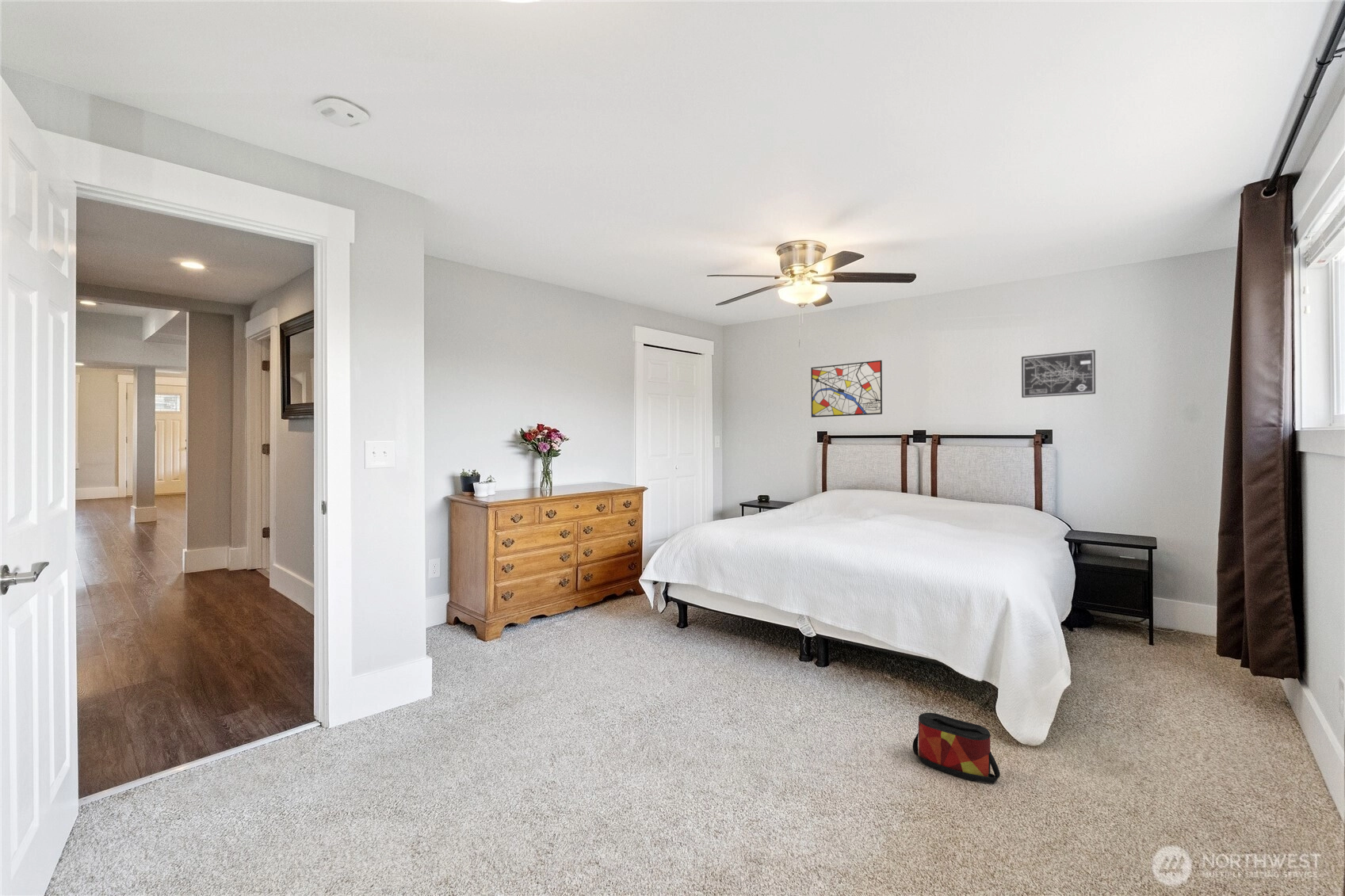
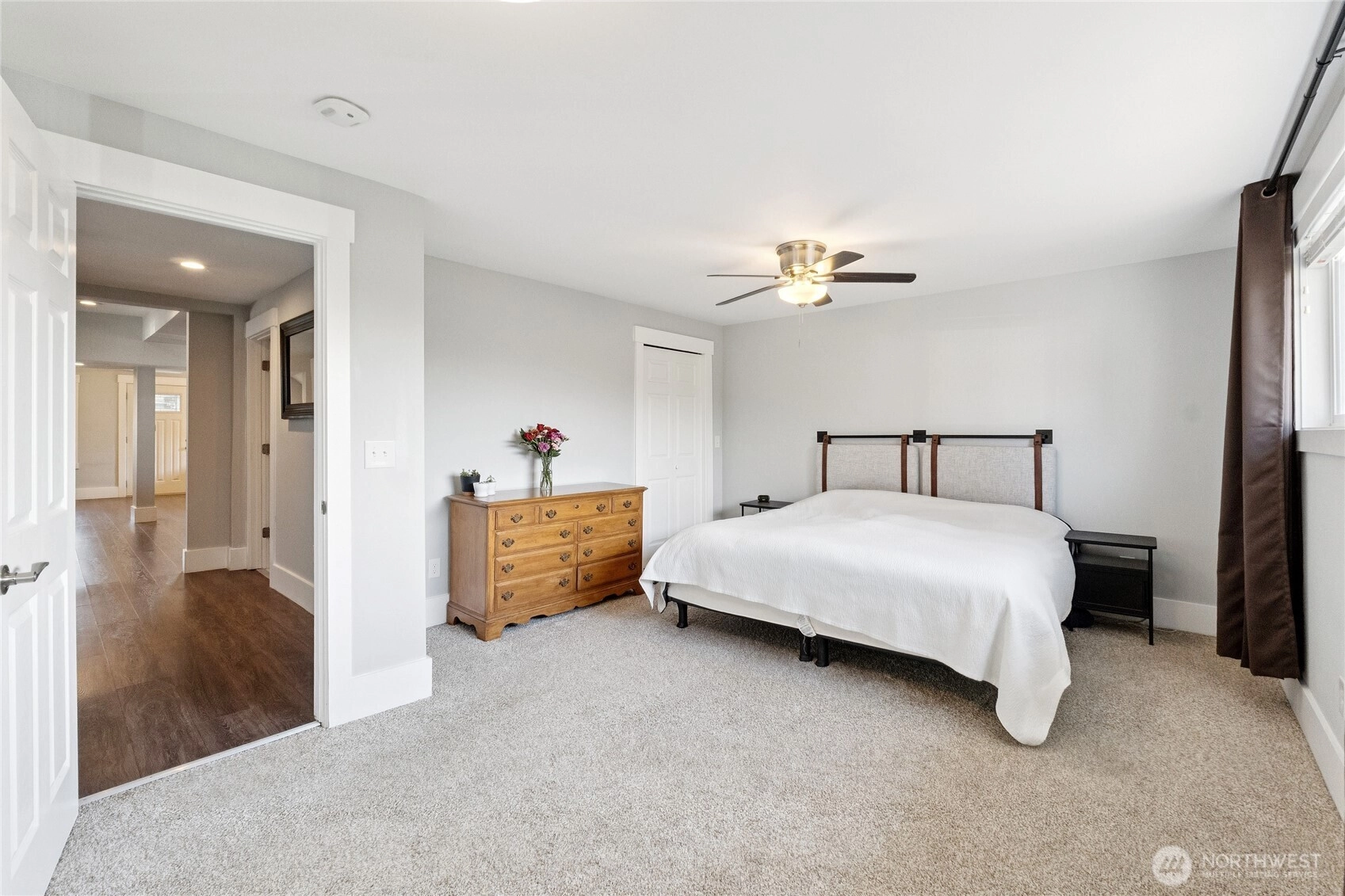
- wall art (845, 390)
- bag (955, 744)
- wall art (1057, 374)
